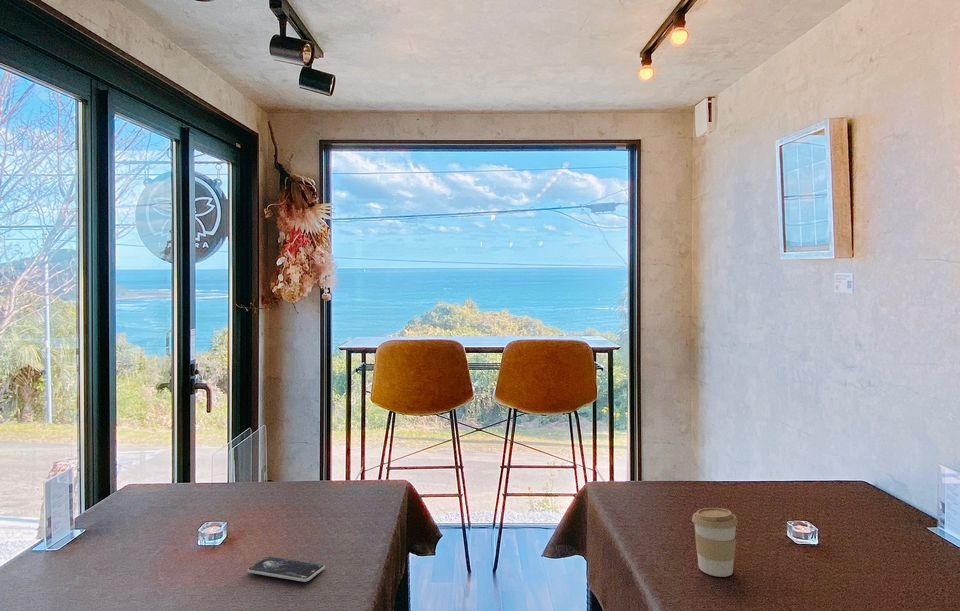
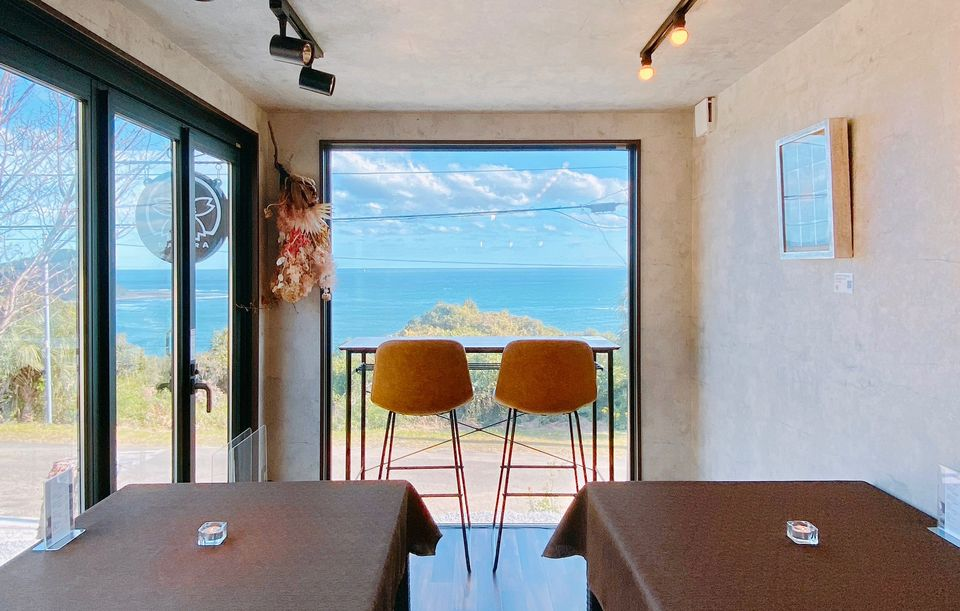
- smartphone (286, 568)
- coffee cup (715, 539)
